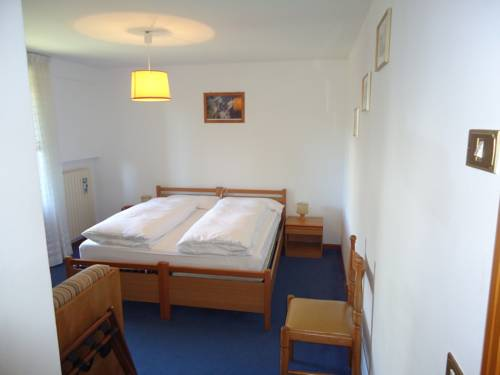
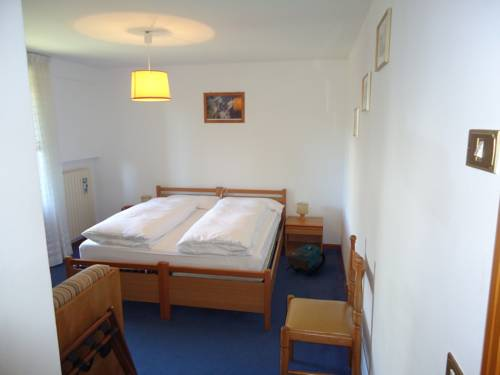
+ backpack (305, 260)
